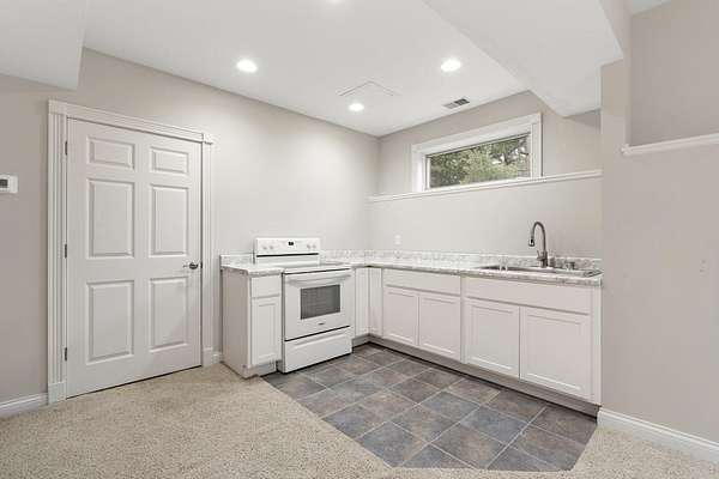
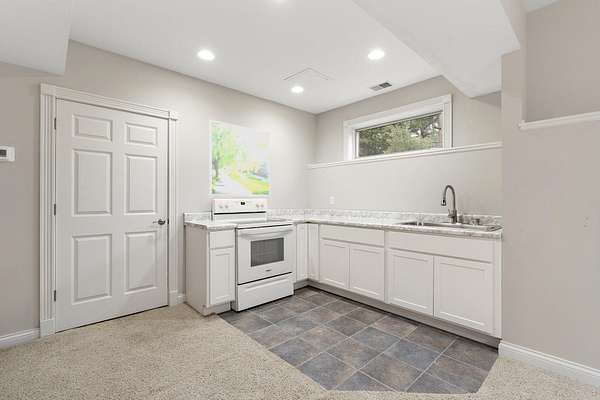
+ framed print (242, 161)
